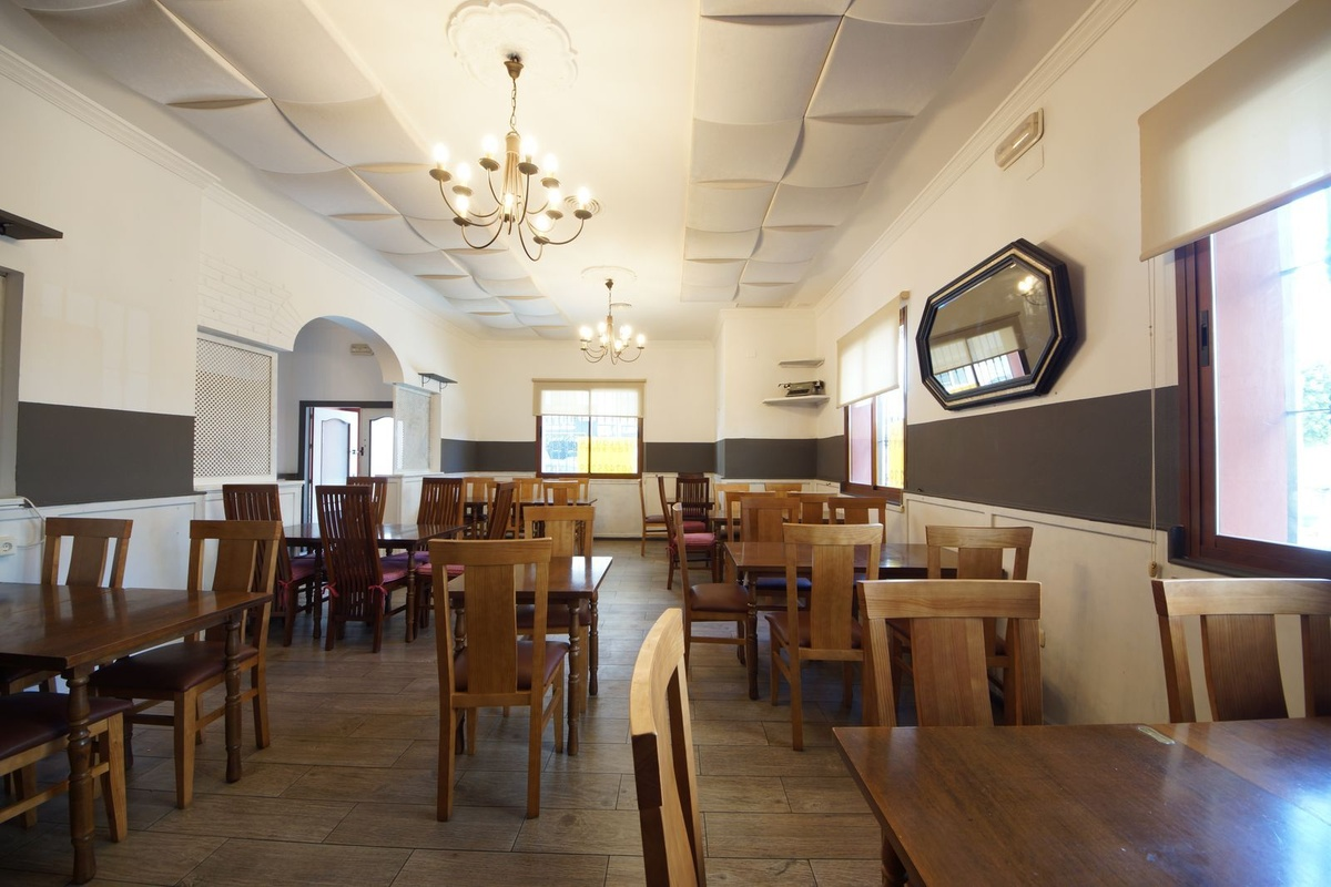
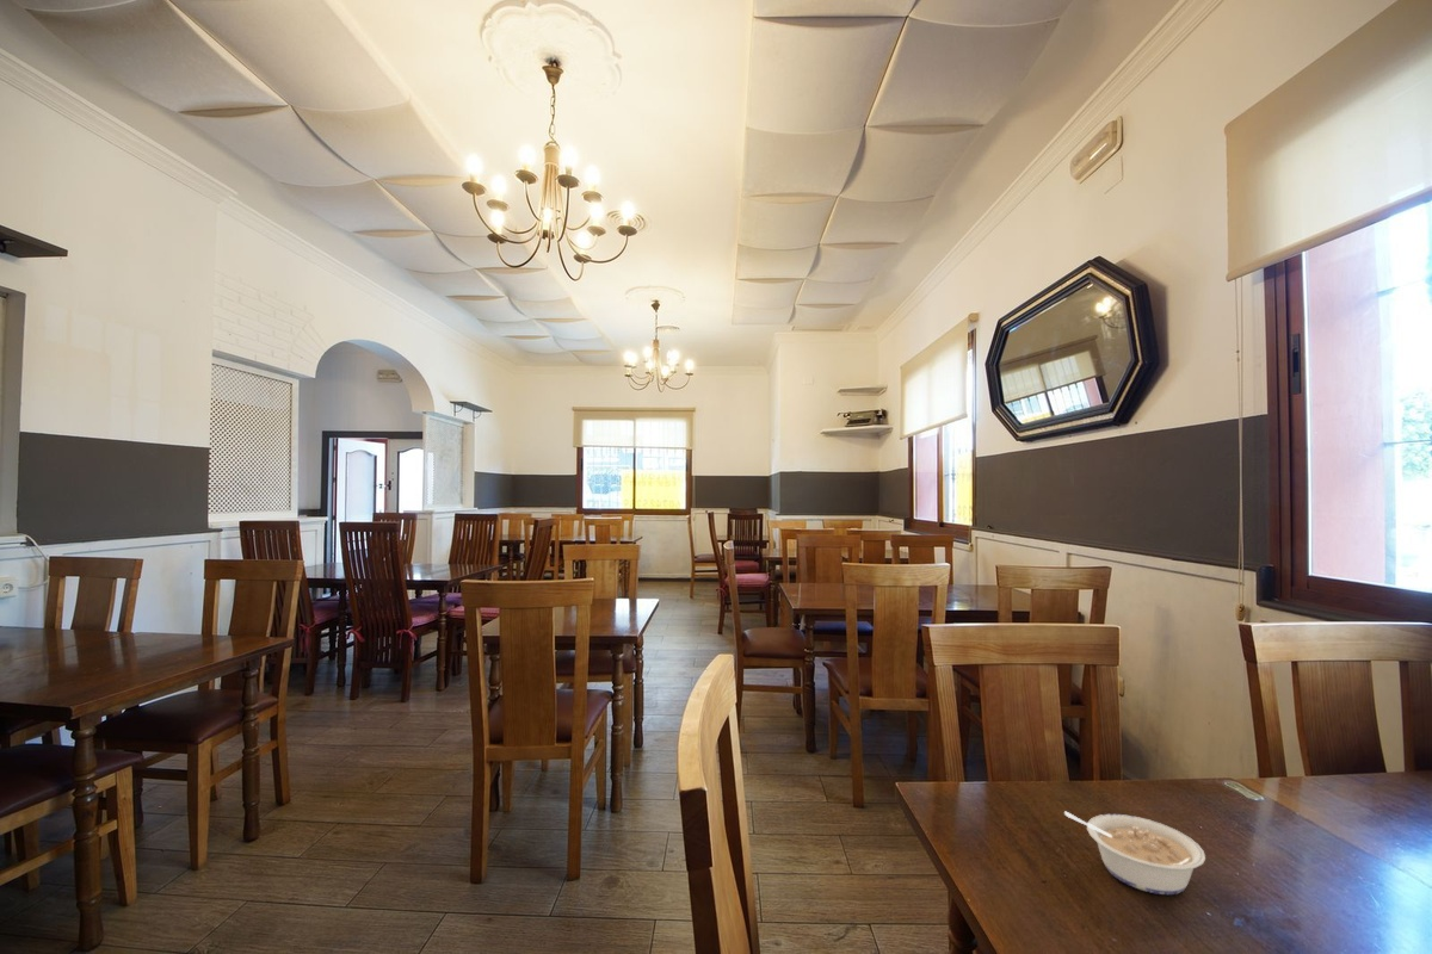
+ legume (1140, 853)
